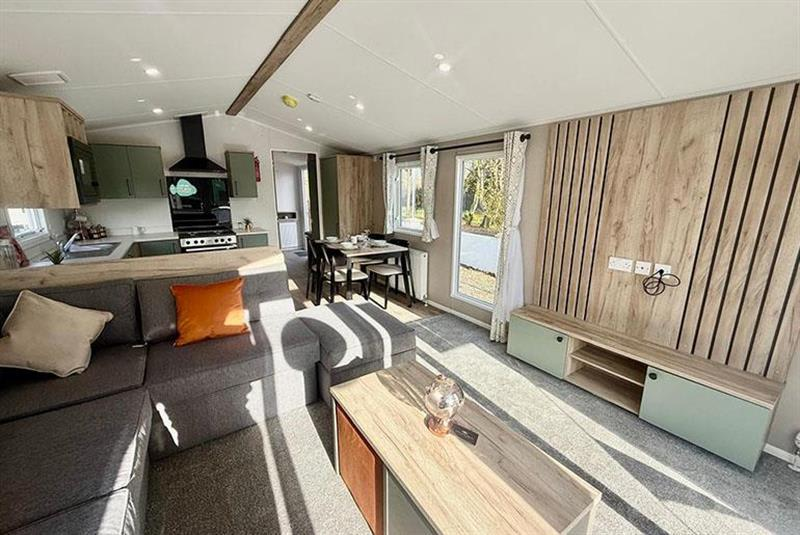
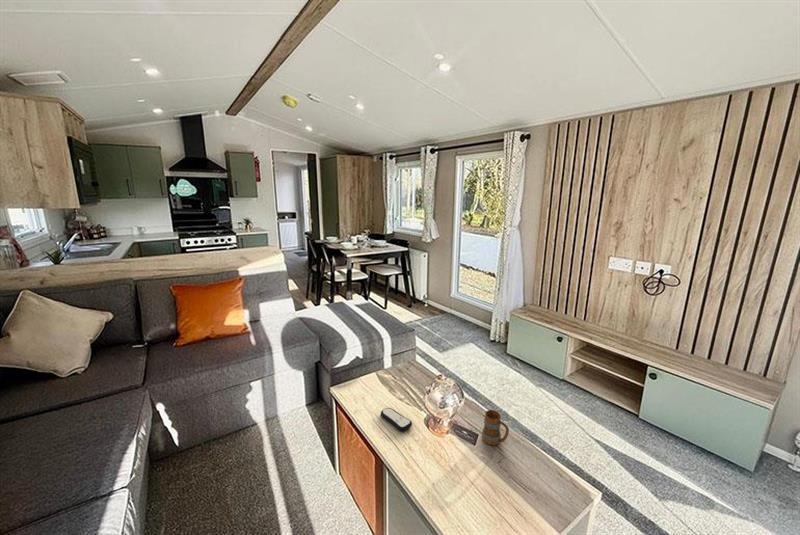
+ remote control (395, 418)
+ mug (495, 428)
